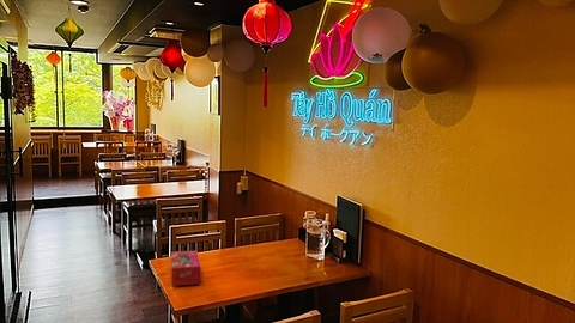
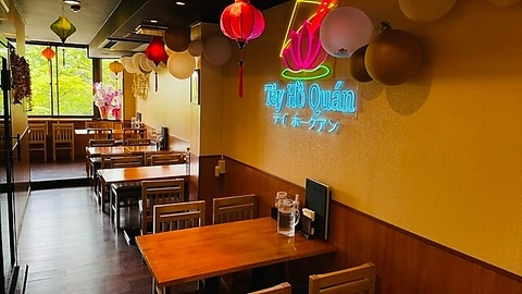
- tissue box (184, 267)
